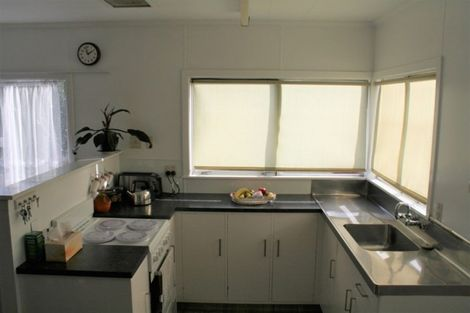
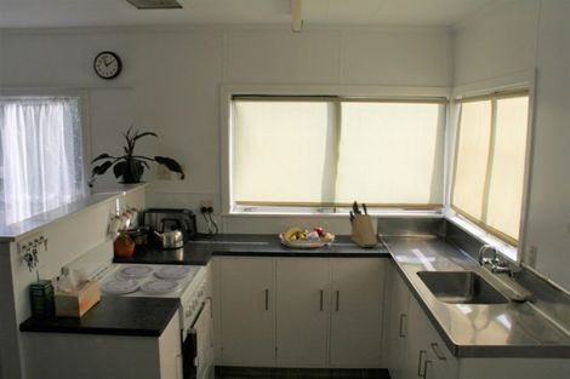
+ knife block (363, 223)
